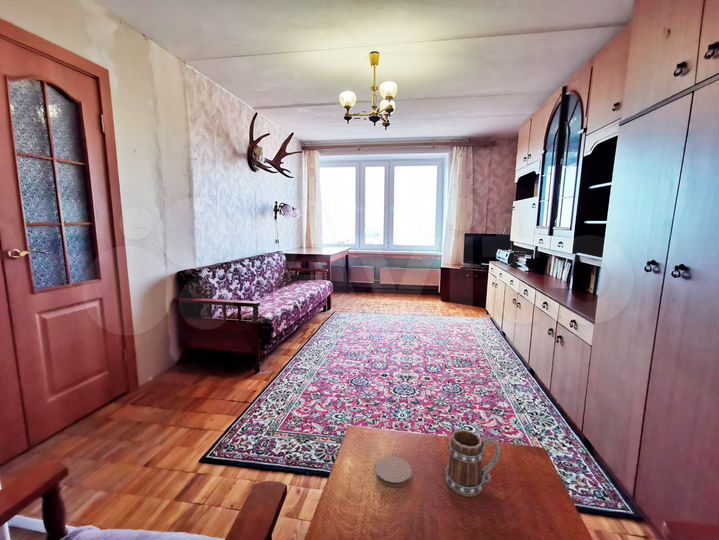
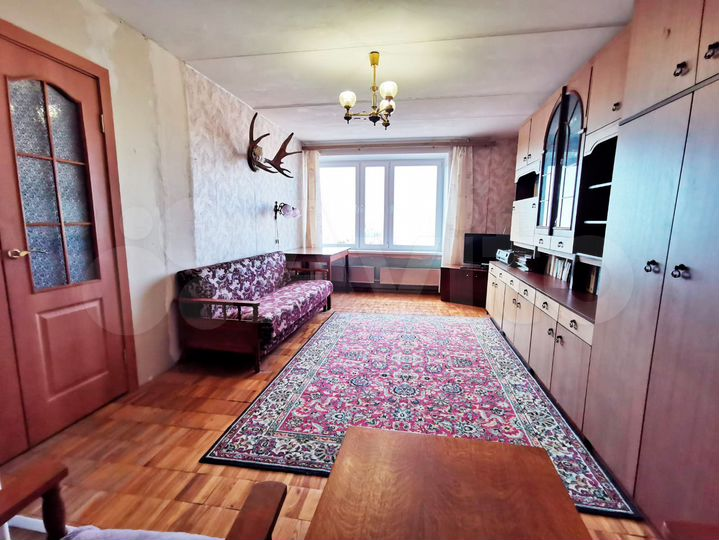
- coaster (393, 471)
- mug (472, 461)
